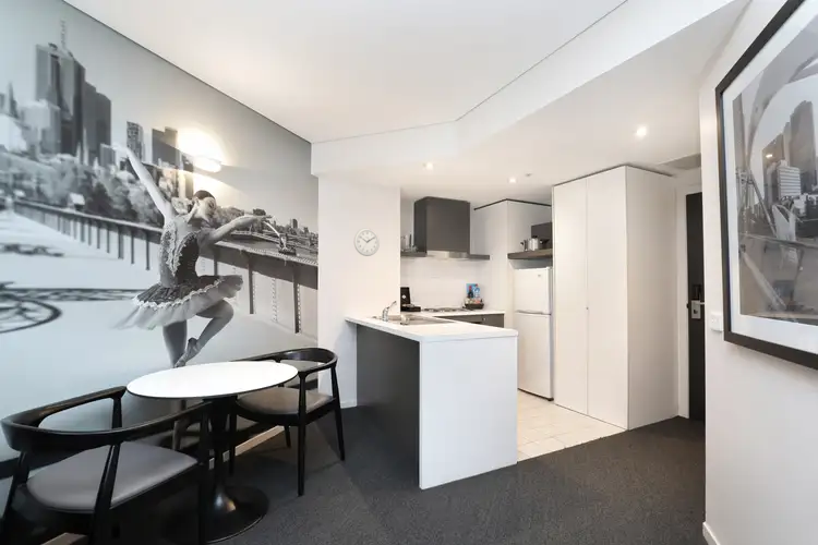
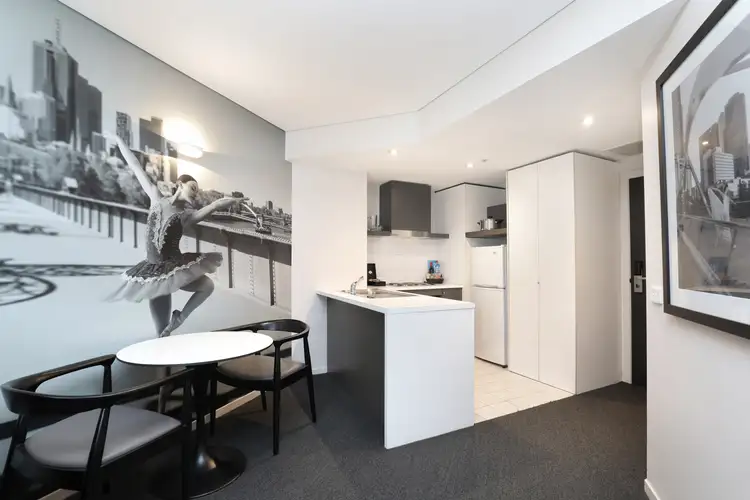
- wall clock (366, 242)
